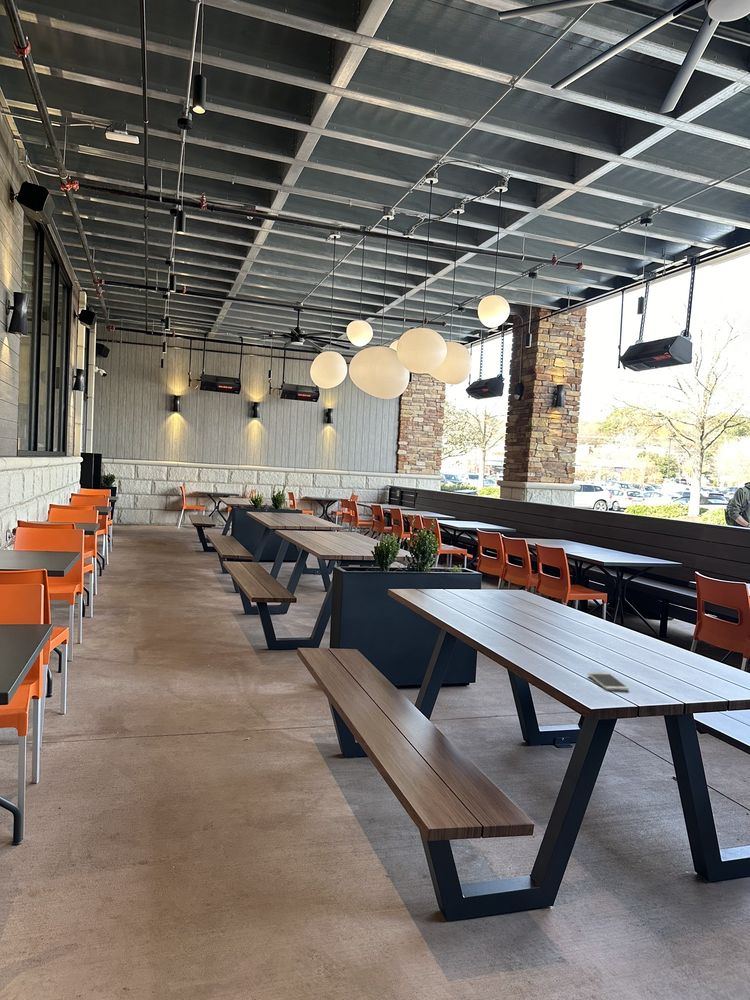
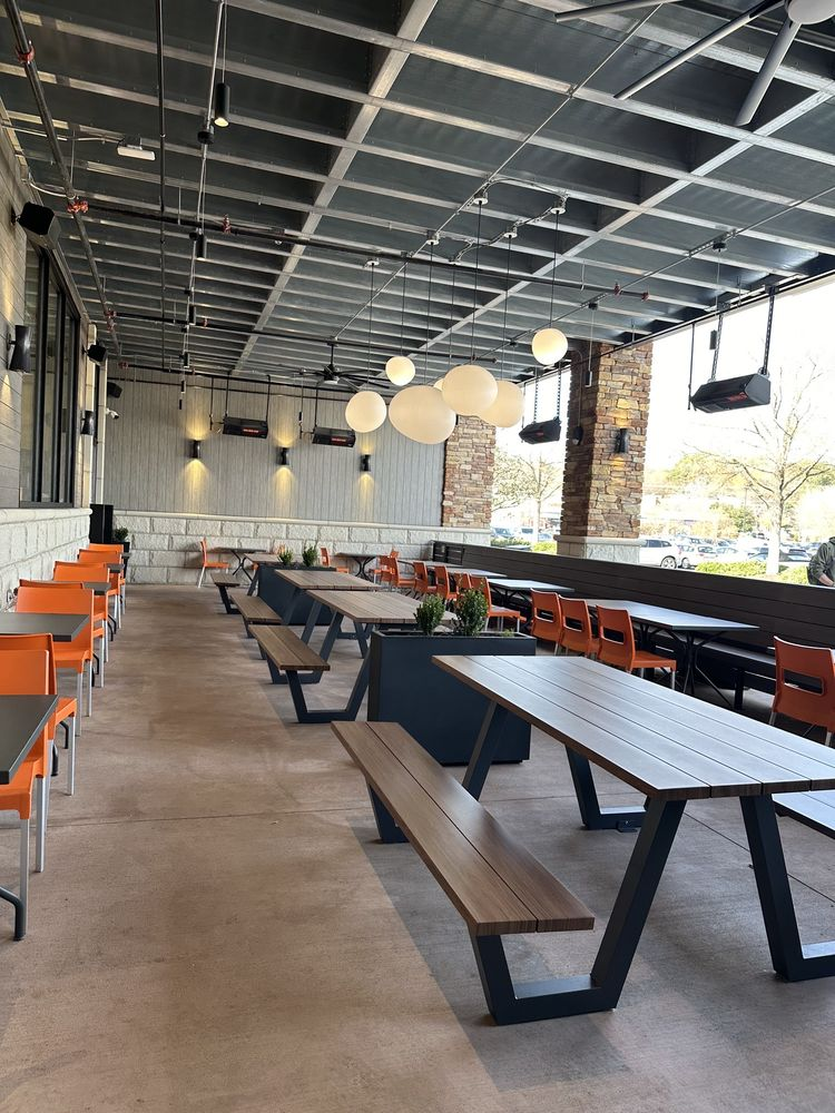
- smartphone (607, 681)
